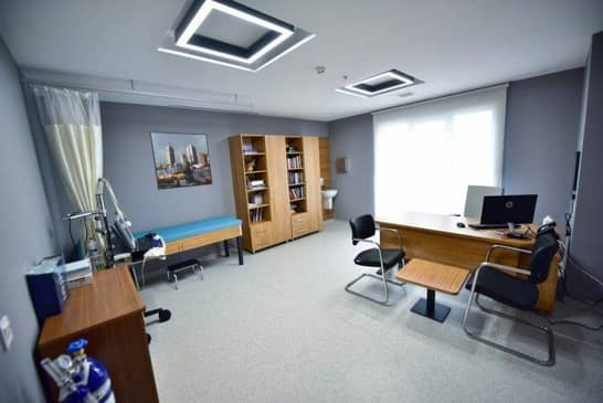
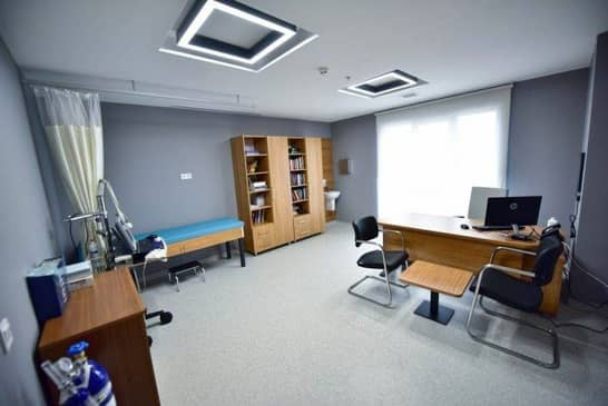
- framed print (183, 160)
